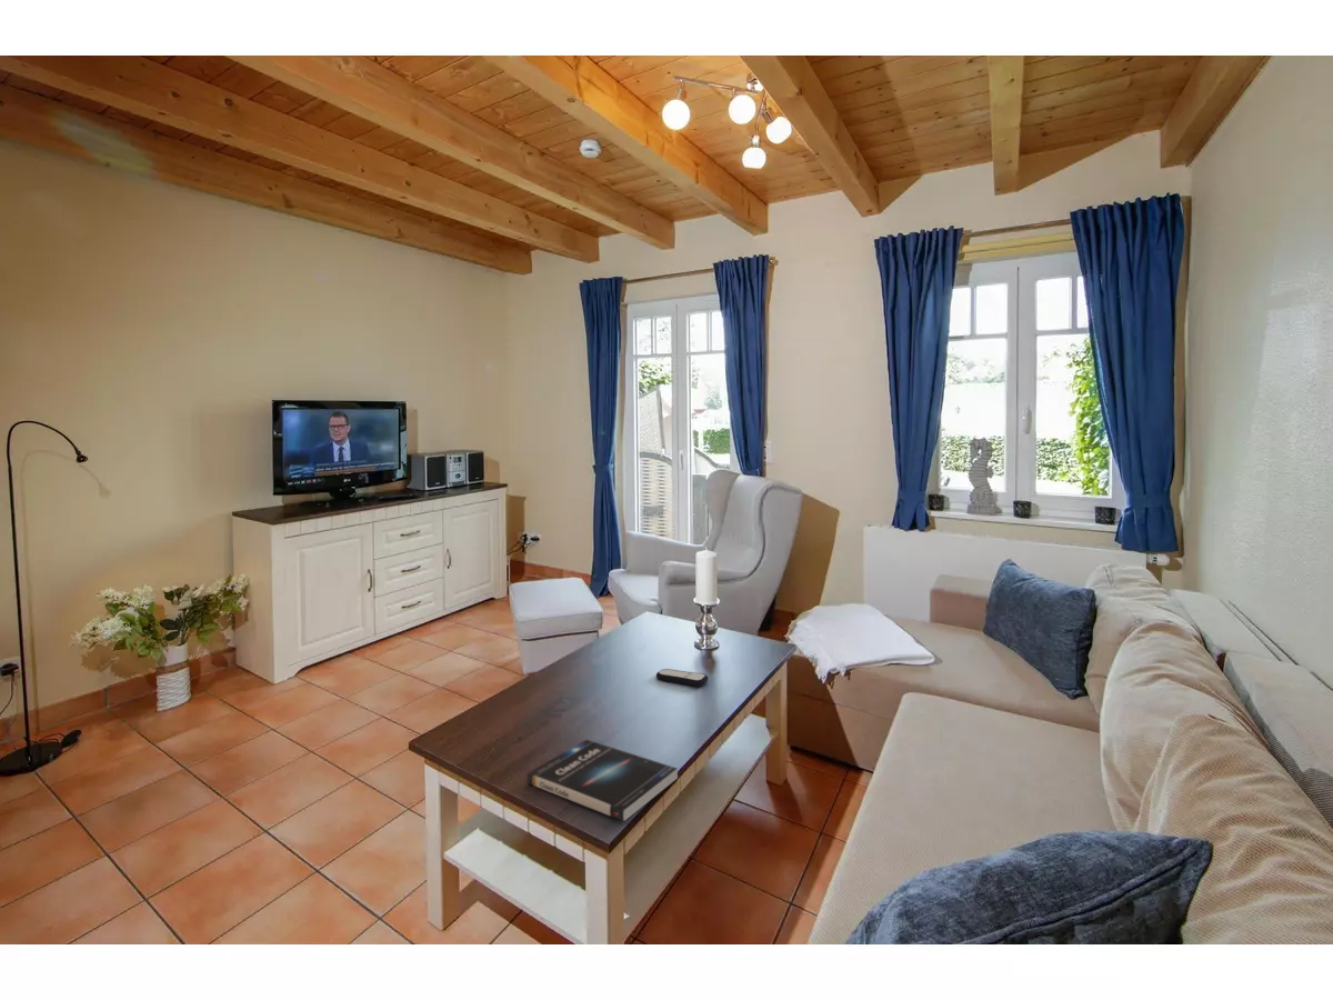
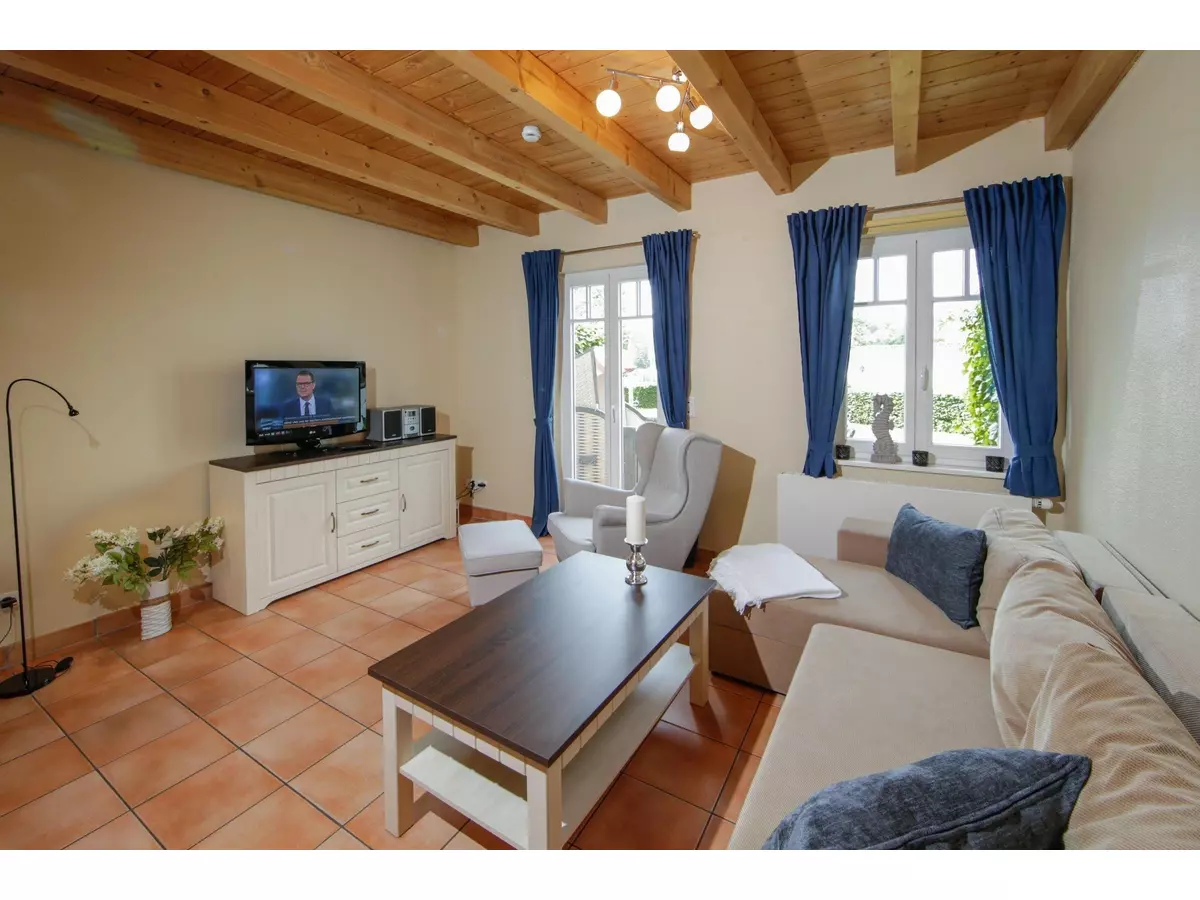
- book (602, 776)
- remote control (681, 677)
